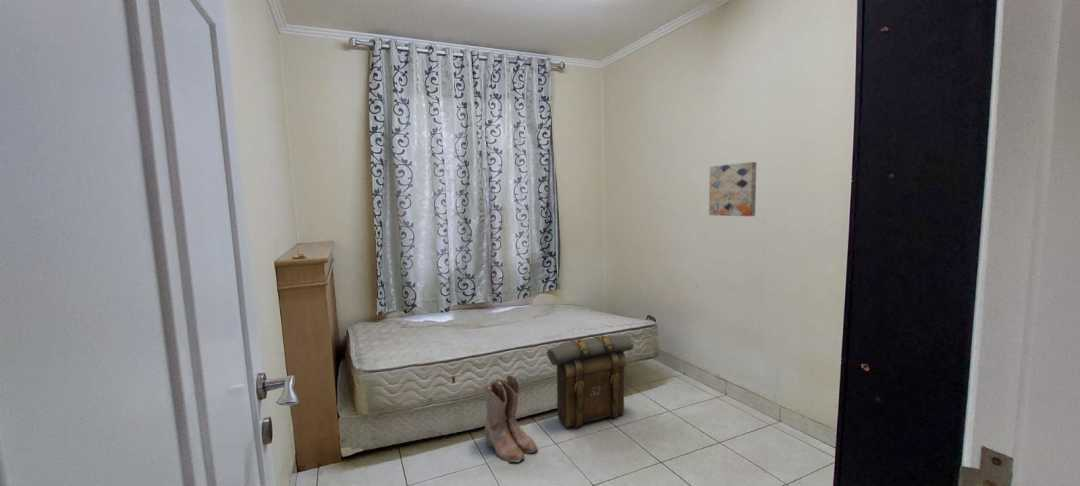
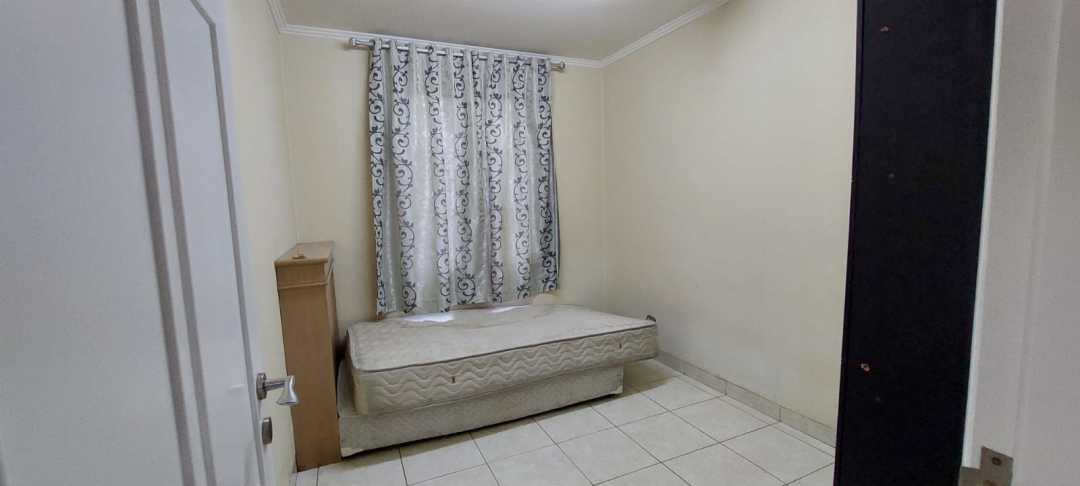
- backpack (591, 377)
- wall art (731, 190)
- boots (509, 414)
